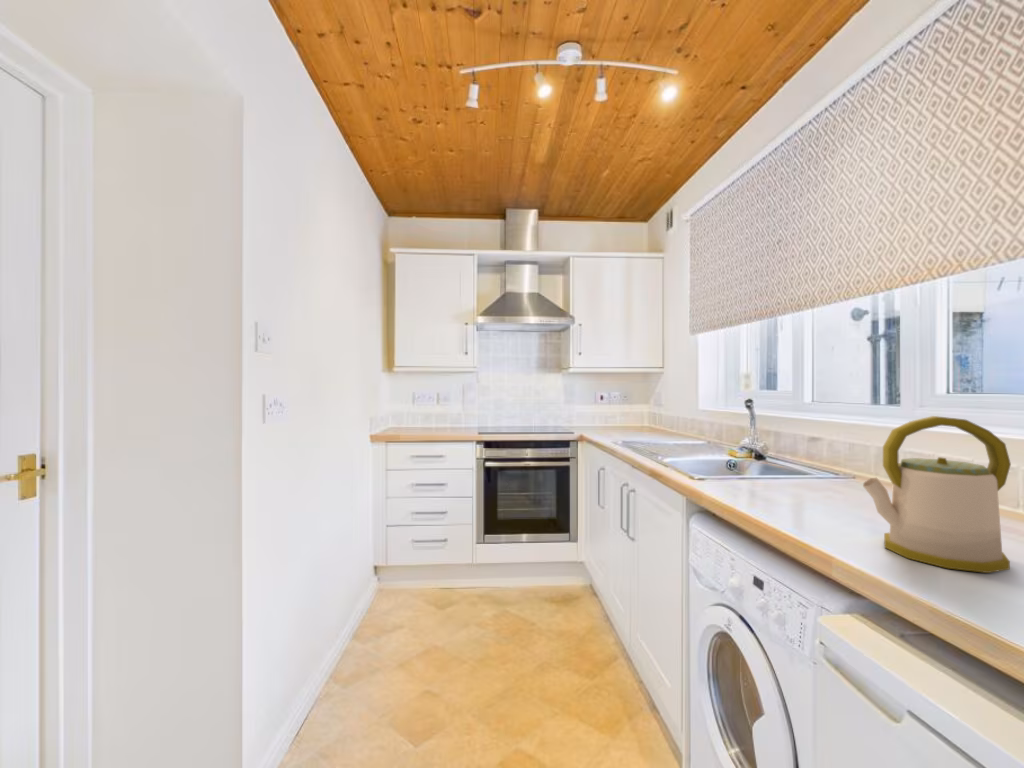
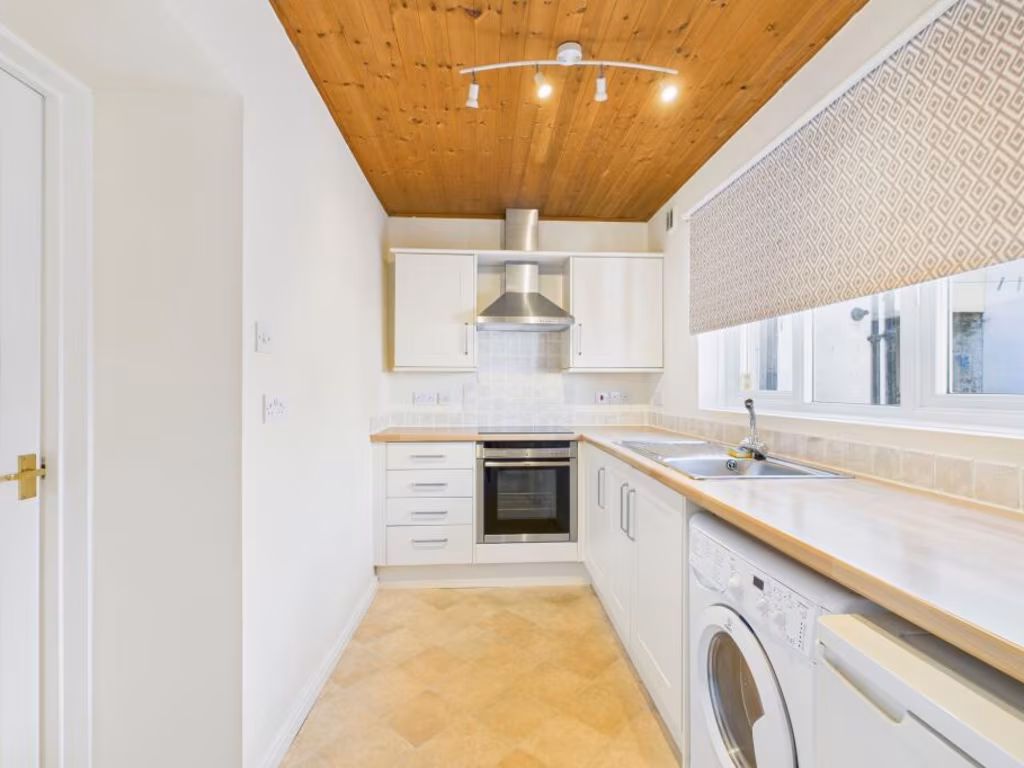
- kettle (930, 484)
